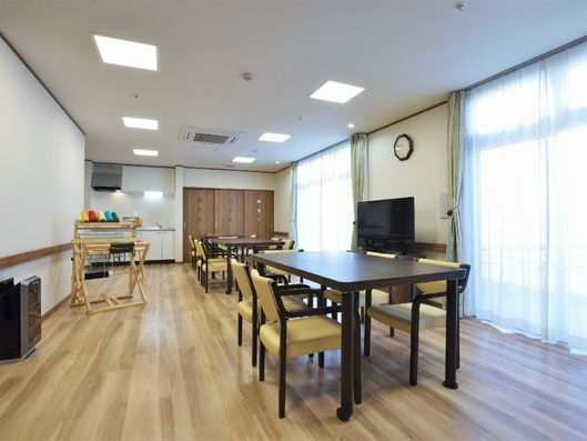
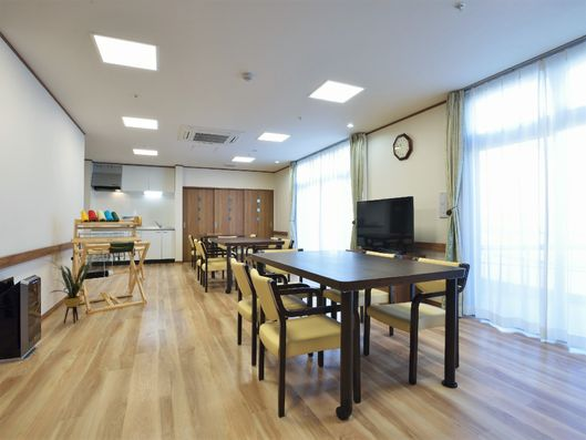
+ house plant (70, 289)
